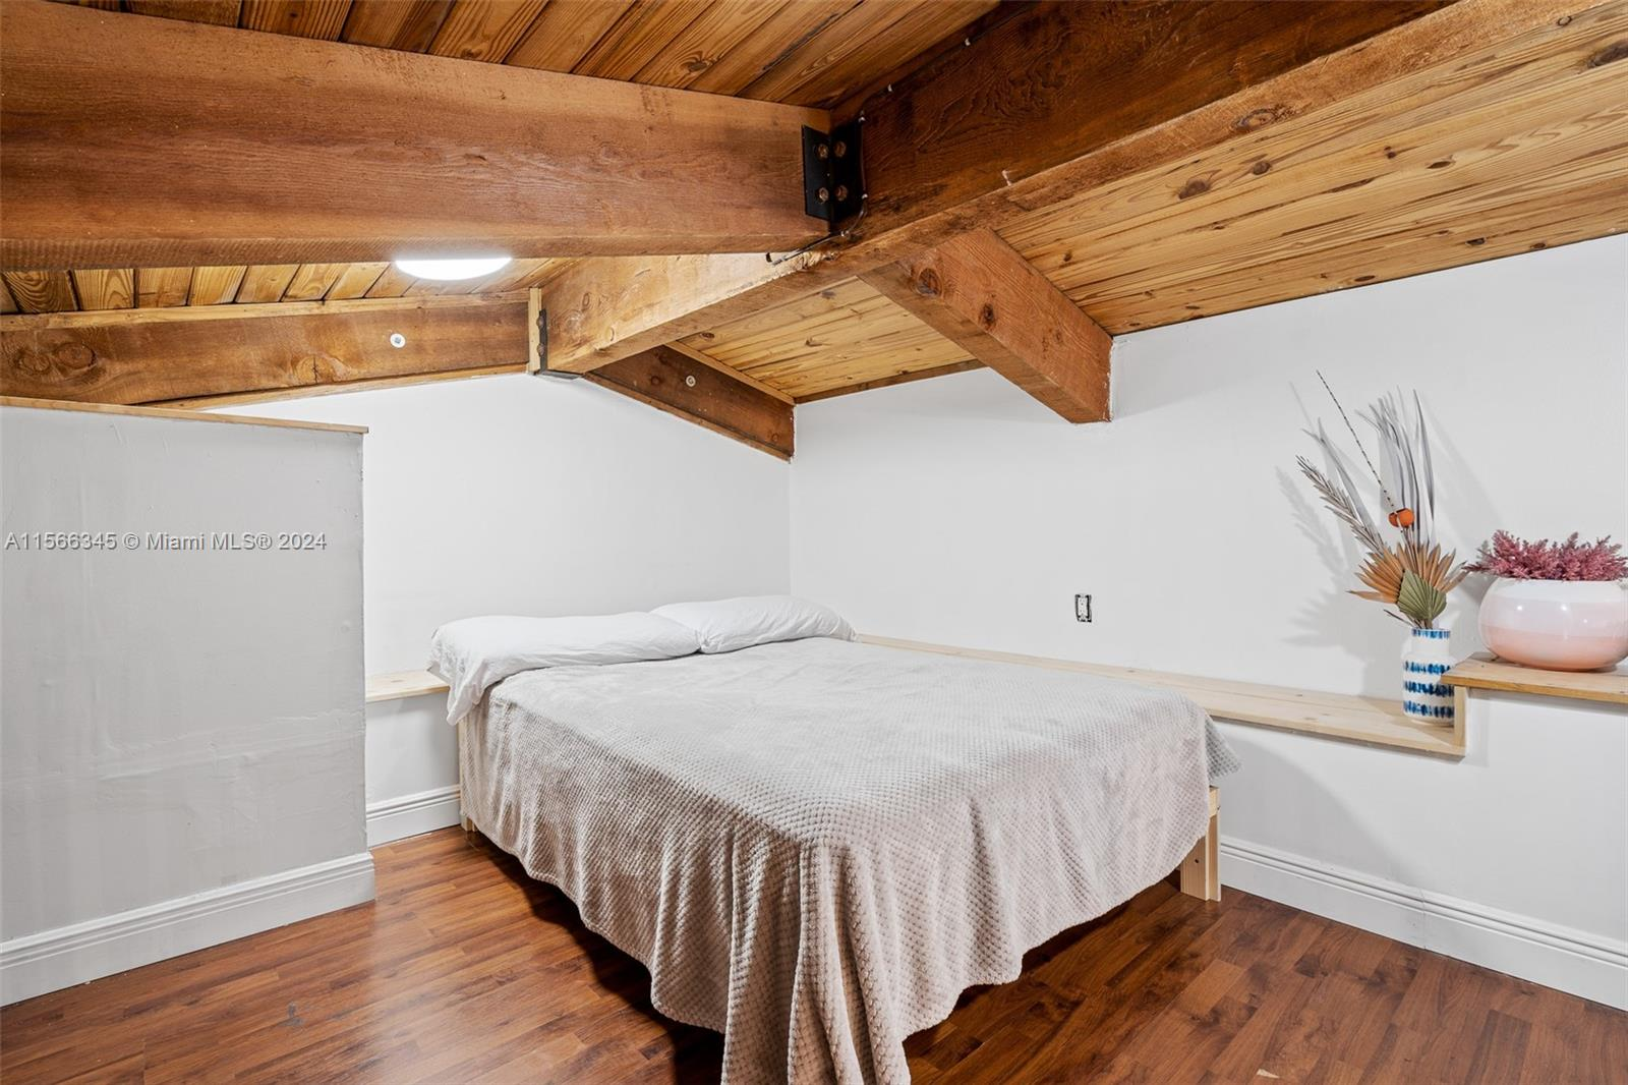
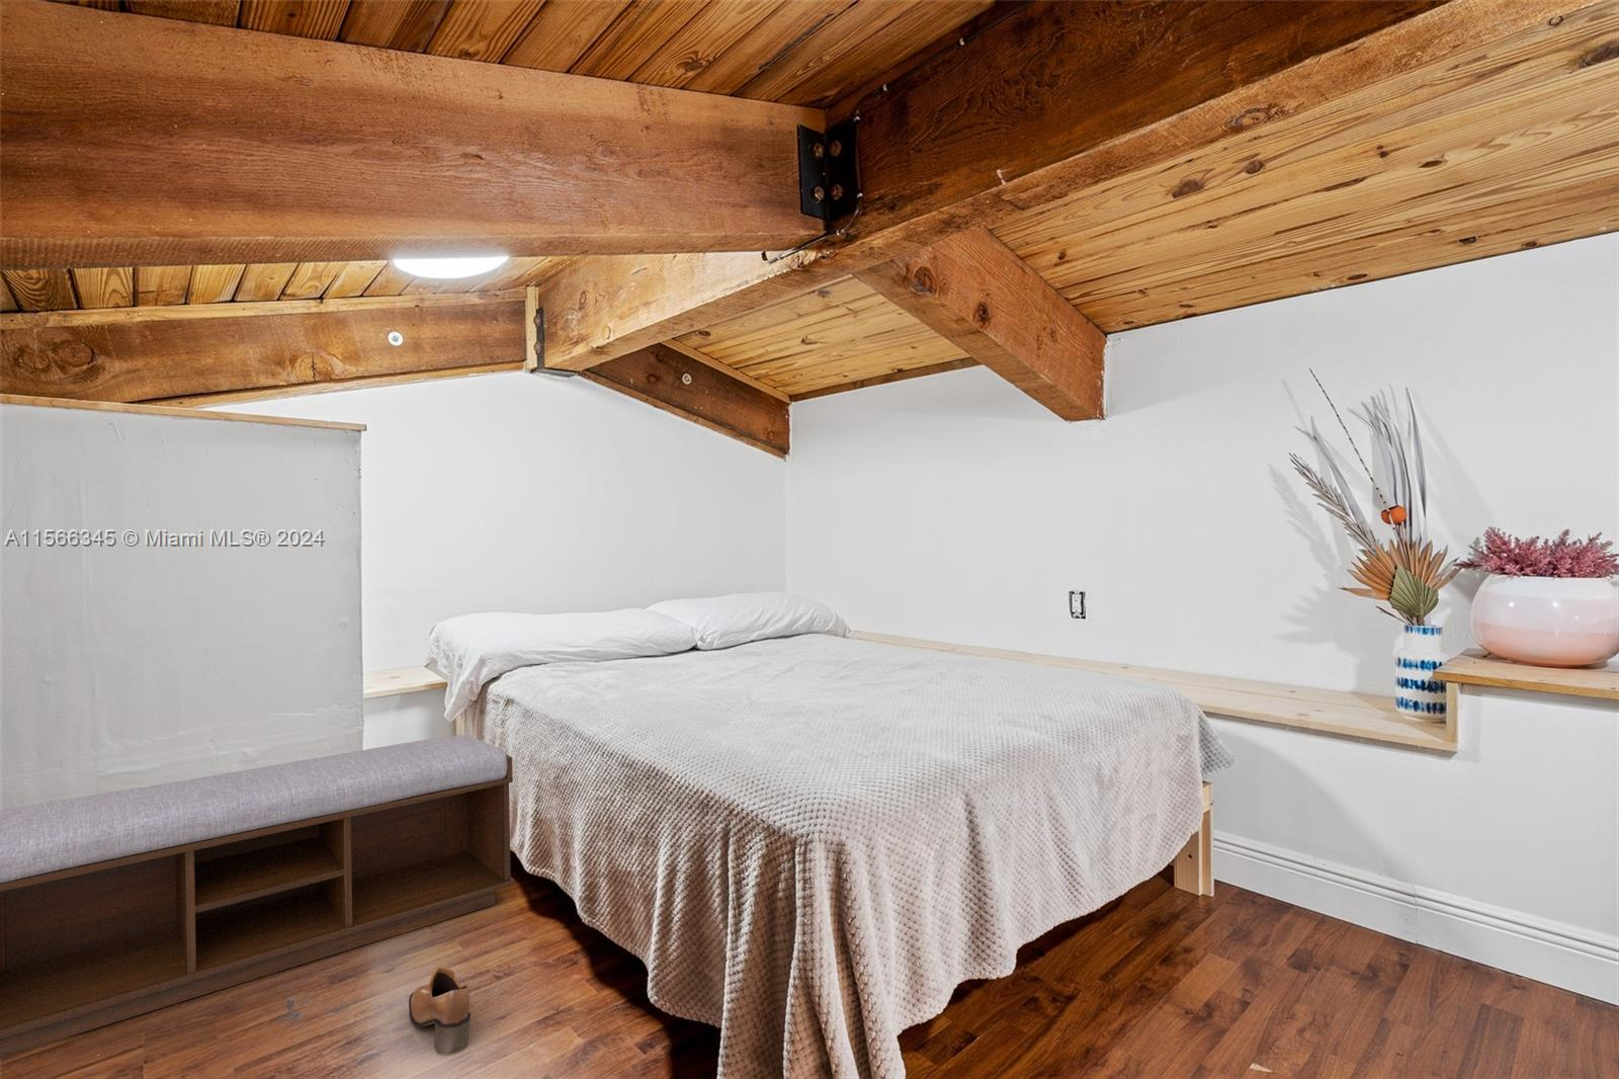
+ shoe (439, 1000)
+ bench (264, 863)
